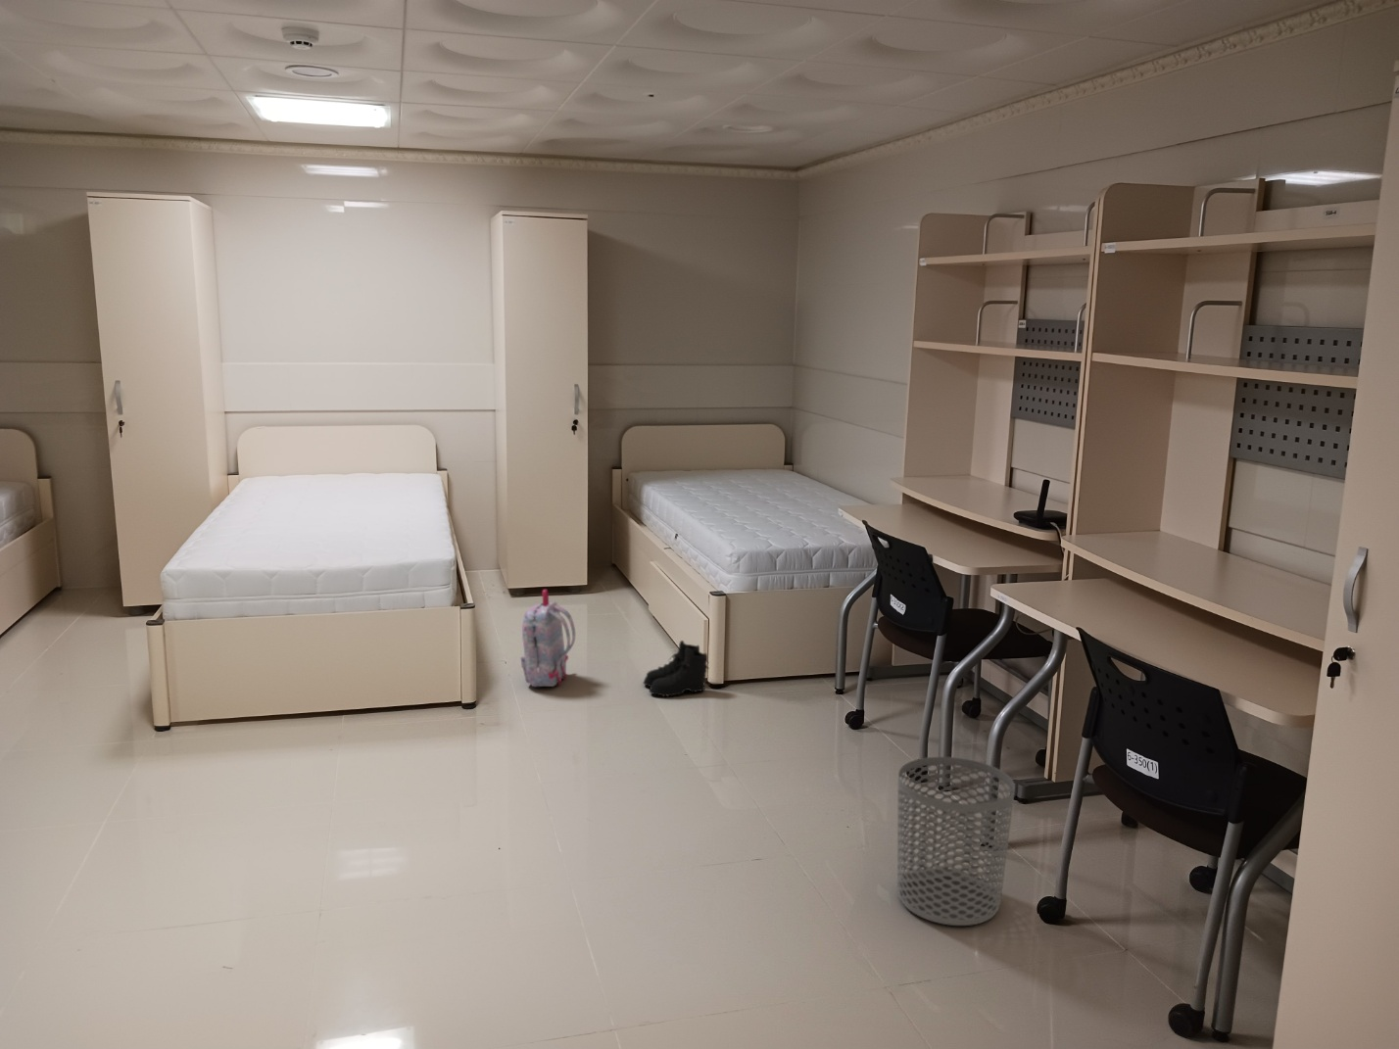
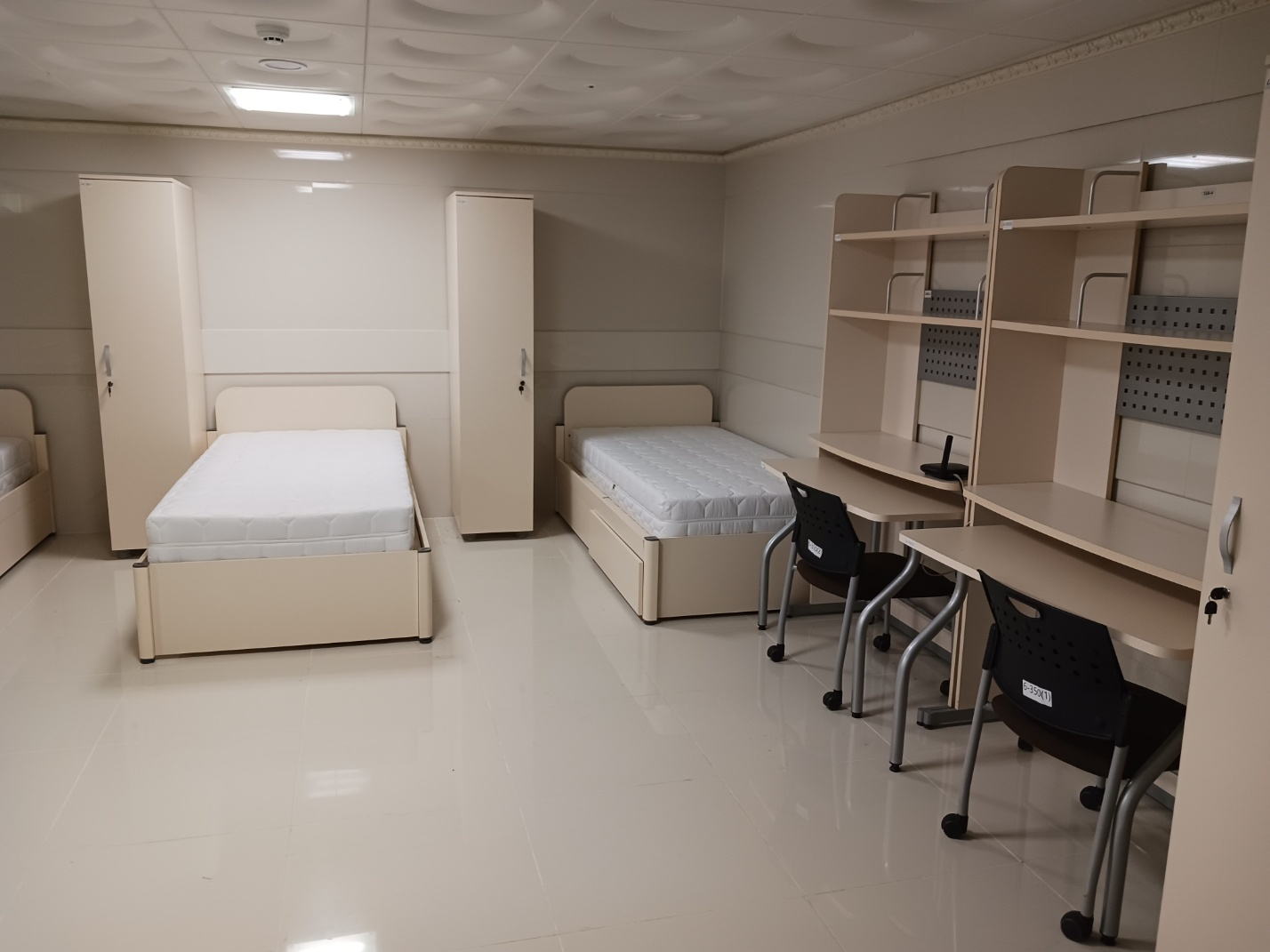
- backpack (549, 636)
- waste bin (952, 841)
- boots (675, 666)
